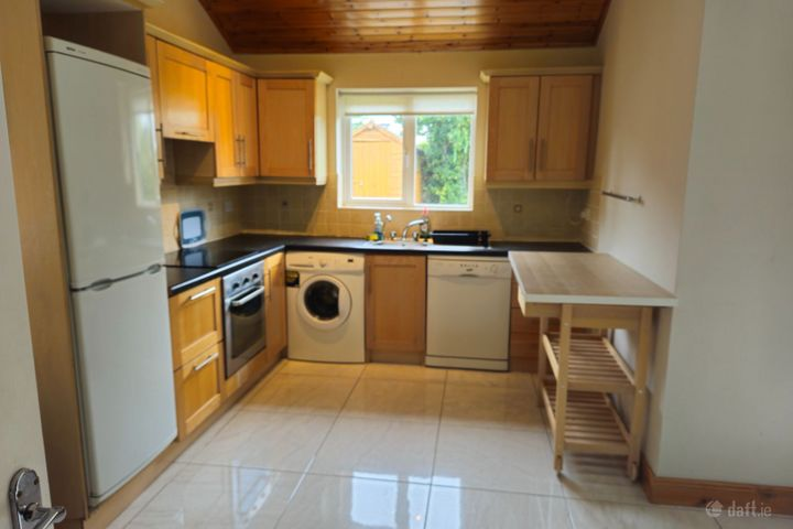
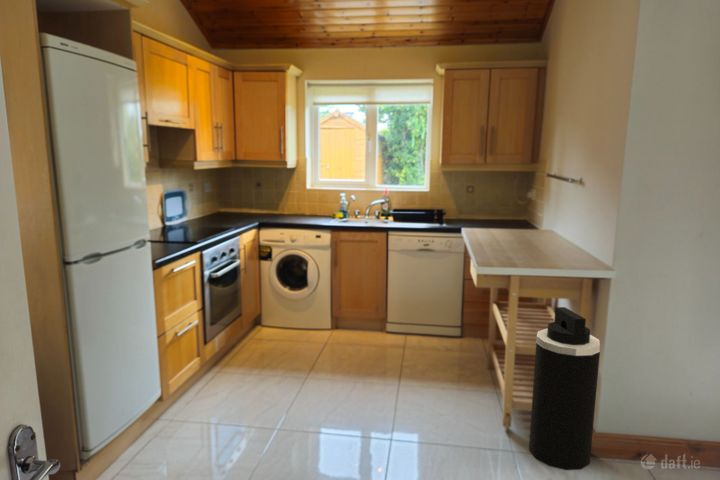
+ trash can (564, 384)
